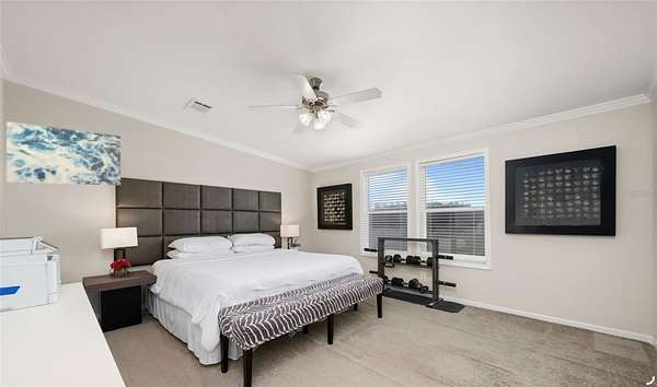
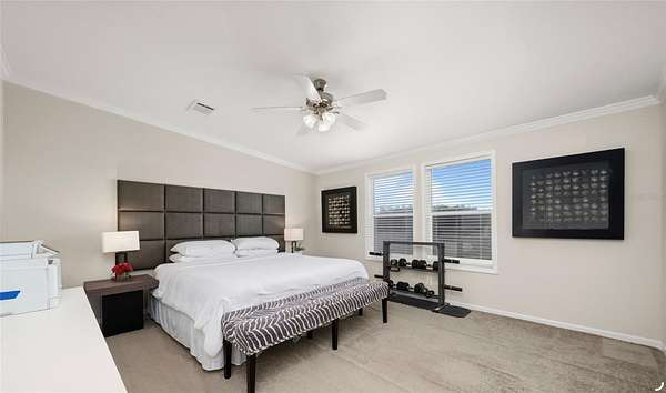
- wall art (69, 156)
